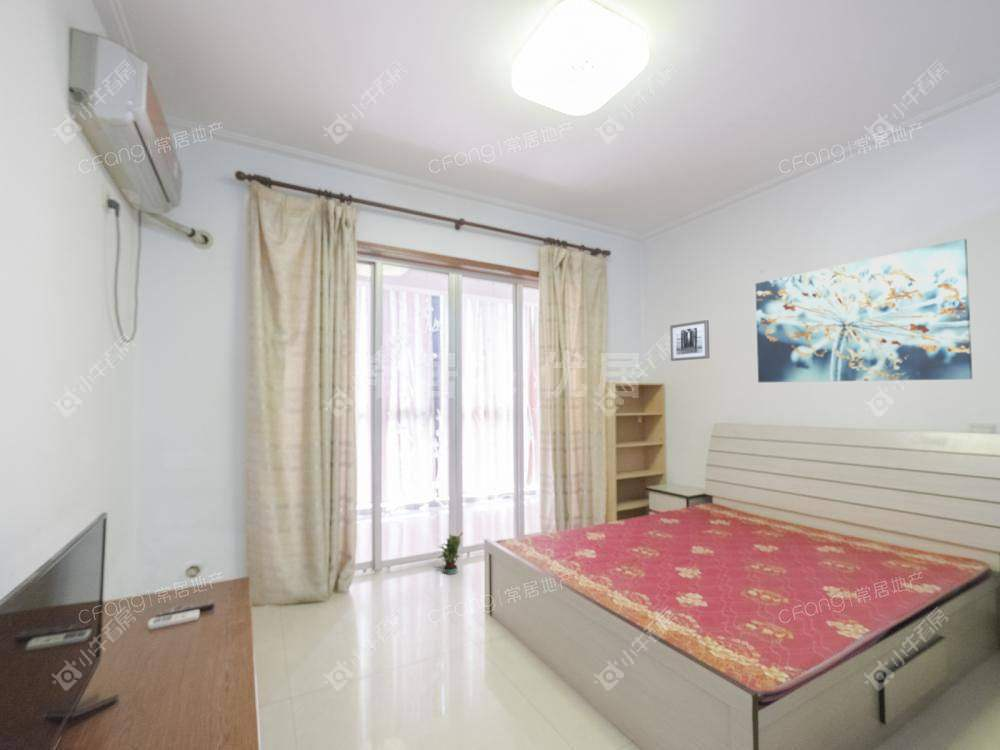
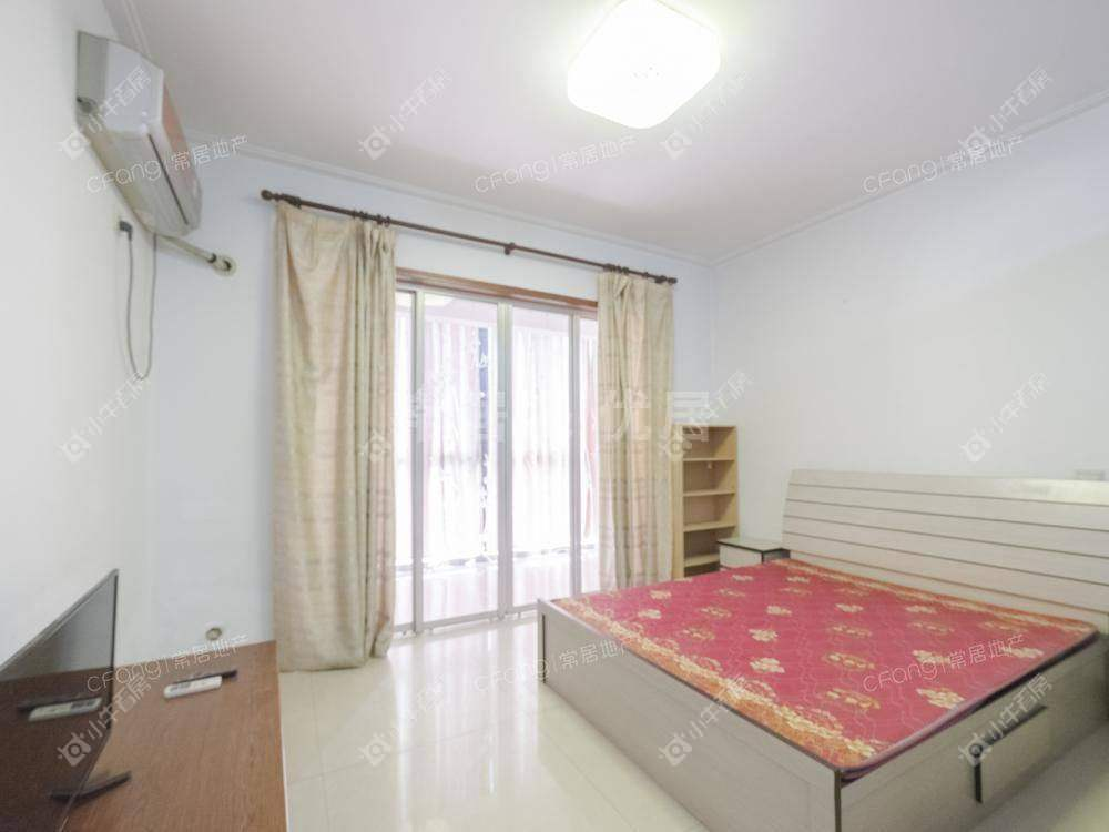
- wall art (845, 323)
- potted plant (450, 552)
- wall art (689, 341)
